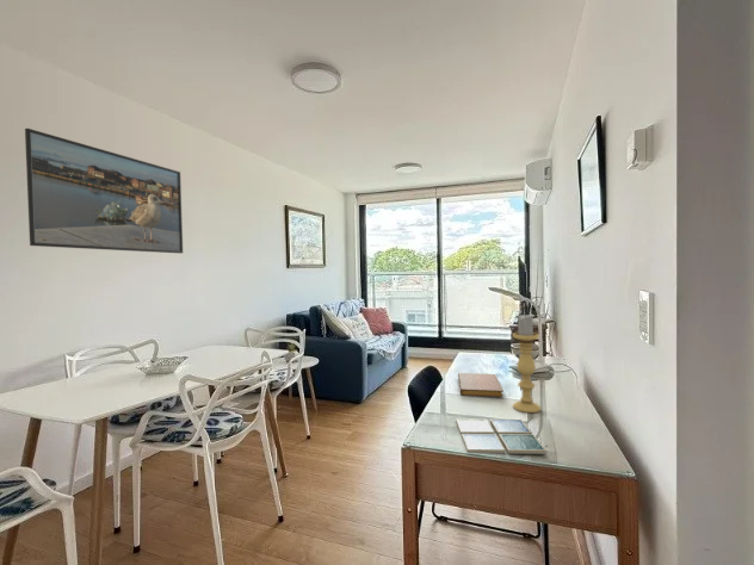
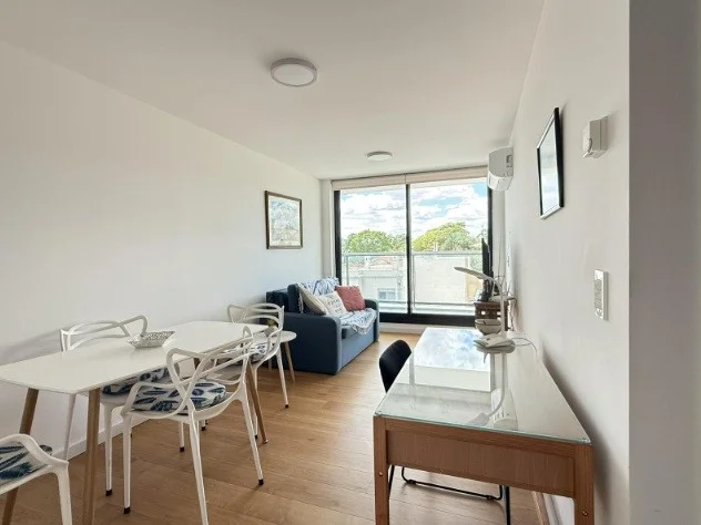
- notebook (478, 384)
- candle holder (526, 360)
- drink coaster (495, 434)
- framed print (118, 201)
